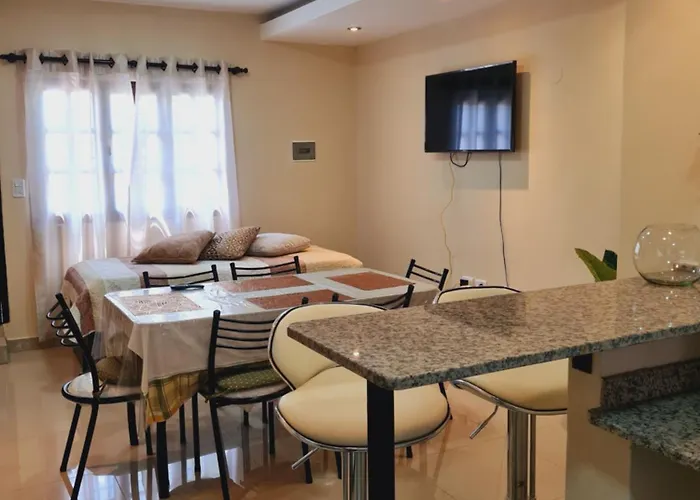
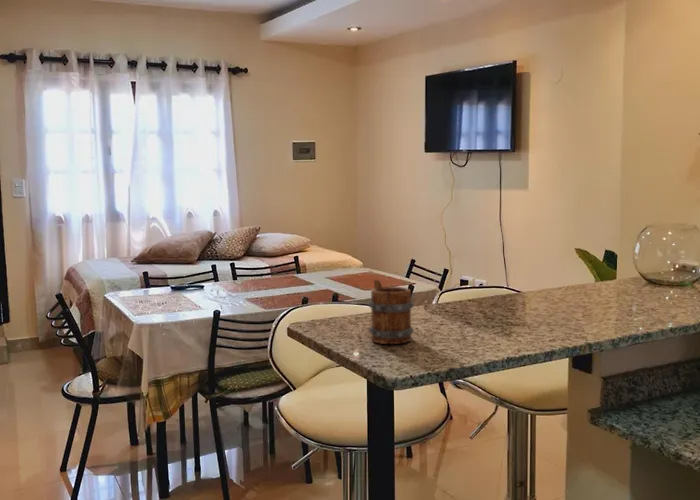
+ mug (387, 310)
